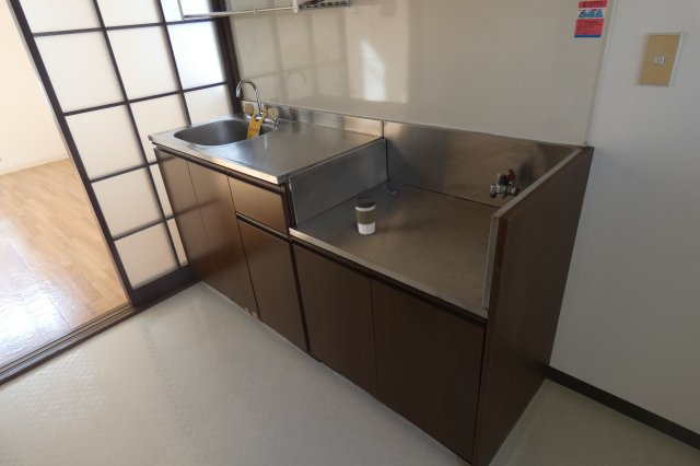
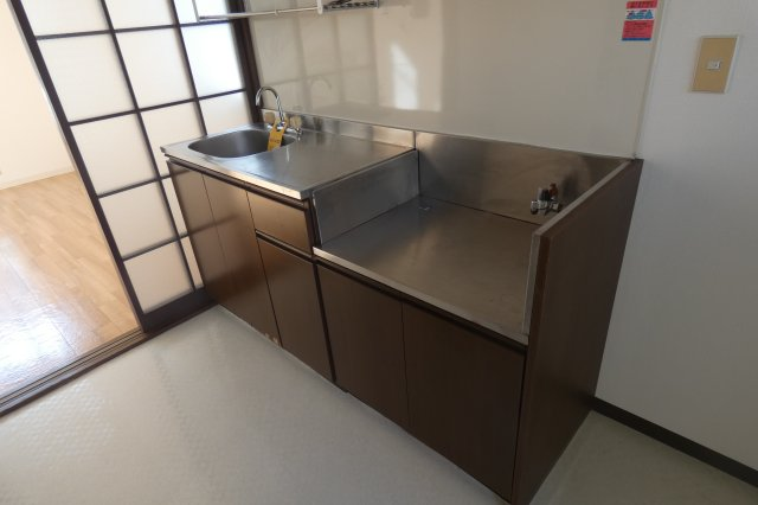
- coffee cup (365, 214)
